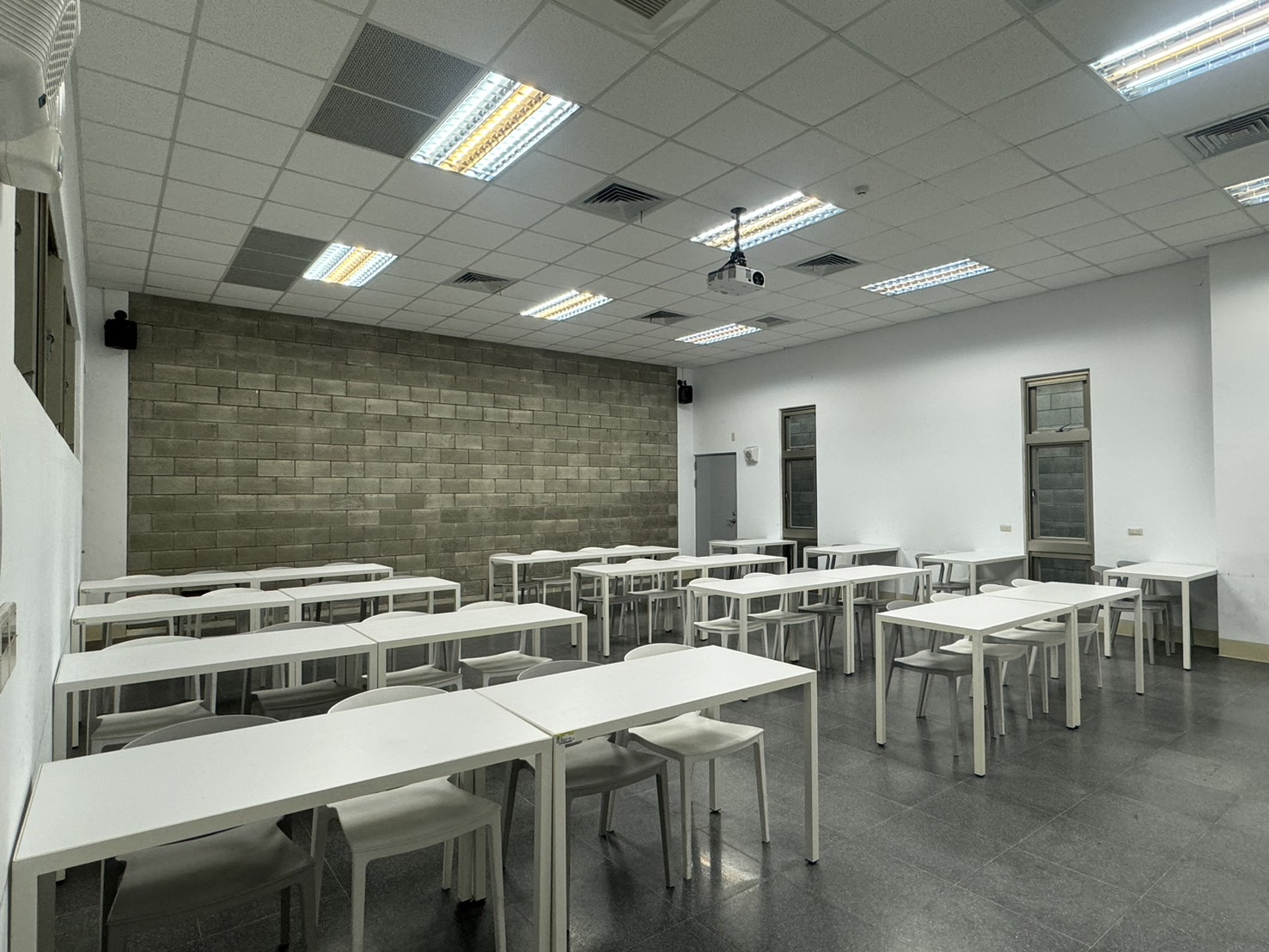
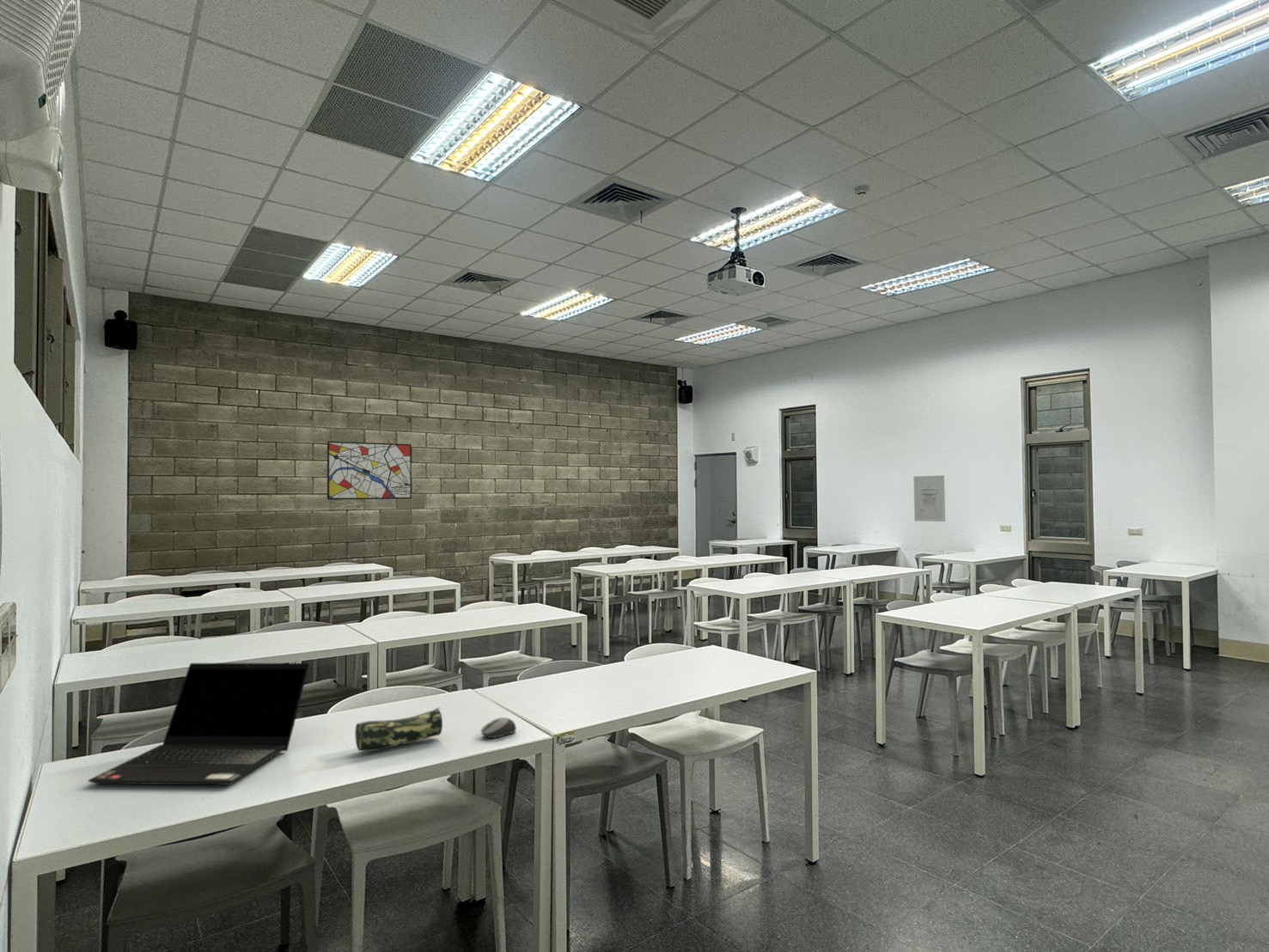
+ pencil case (401, 729)
+ wall art (370, 471)
+ laptop computer (208, 719)
+ computer mouse (498, 726)
+ wall art (929, 498)
